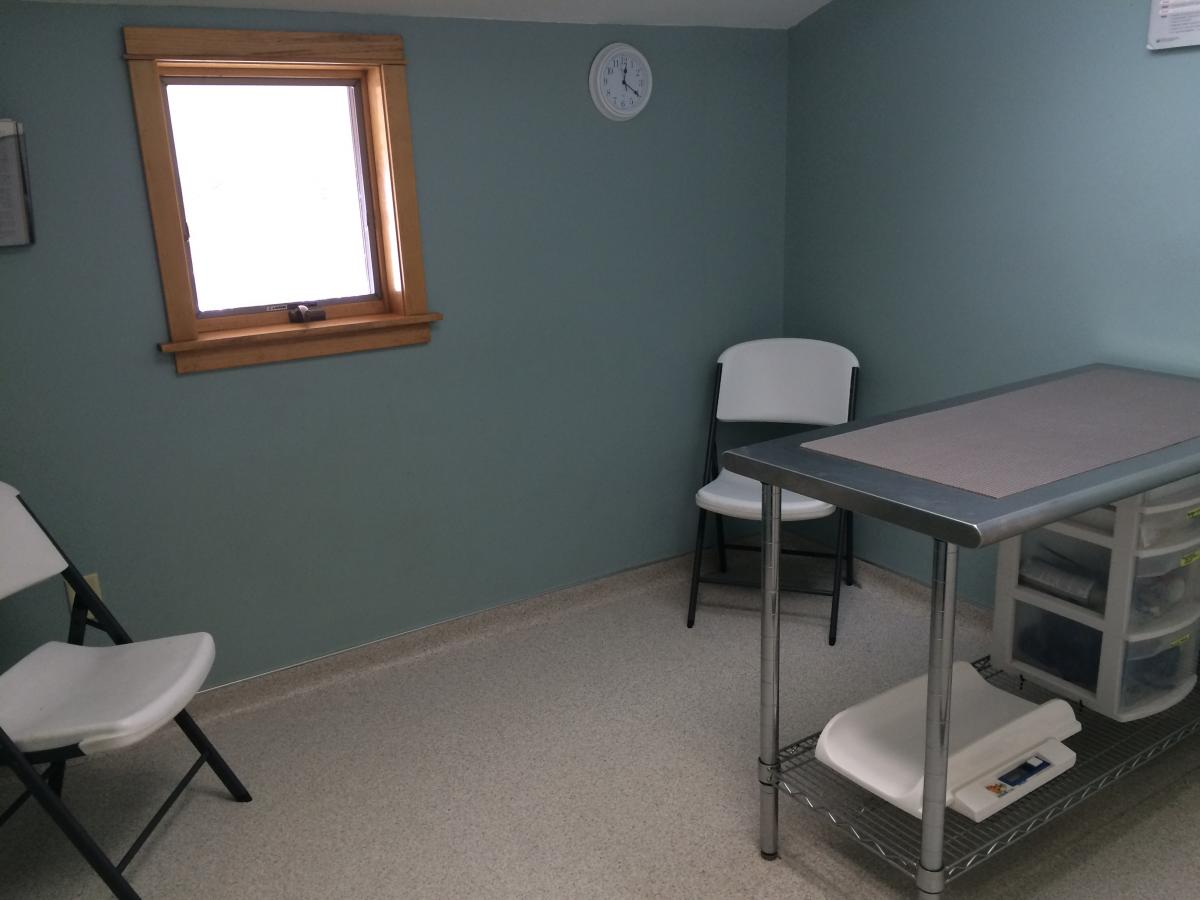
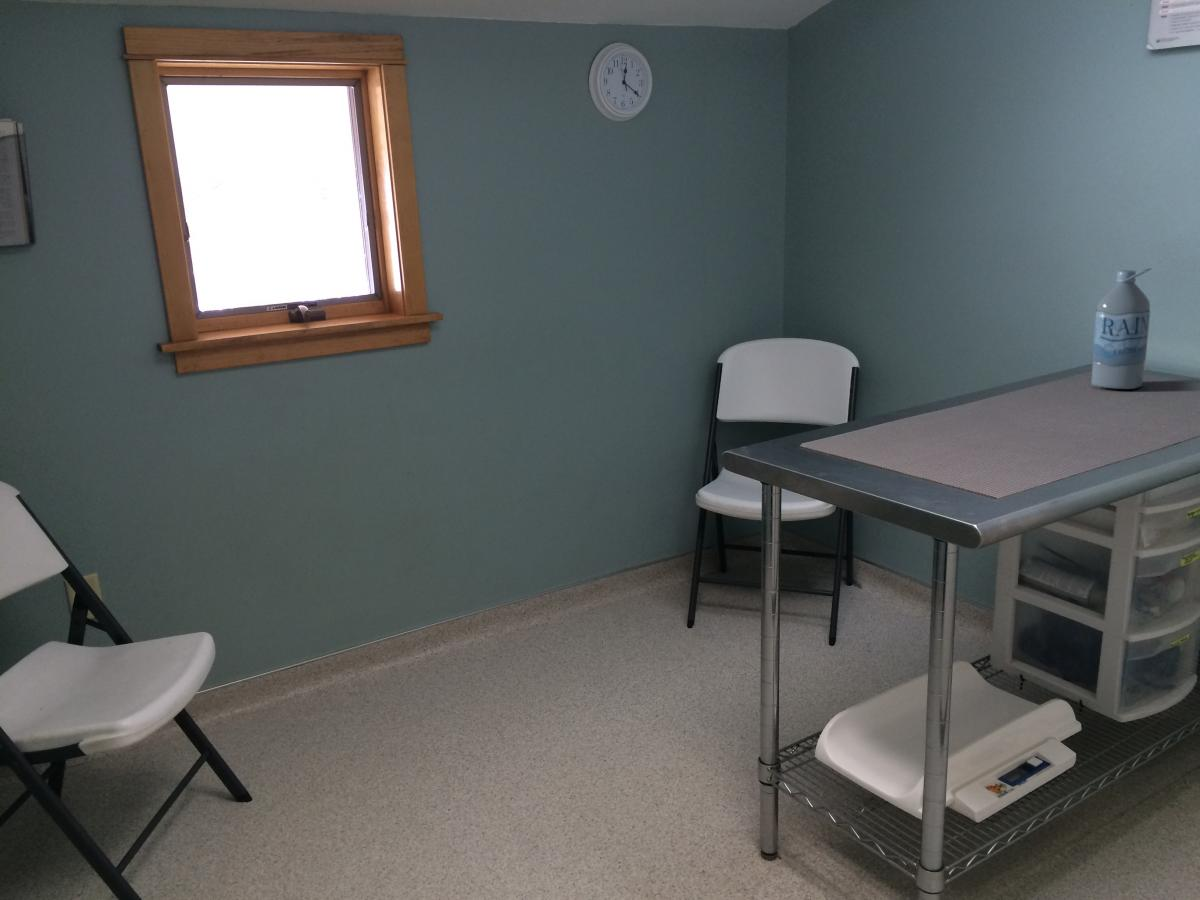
+ water bottle (1121, 328)
